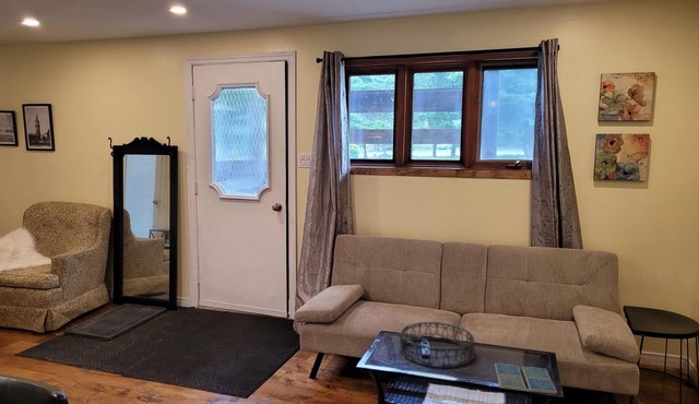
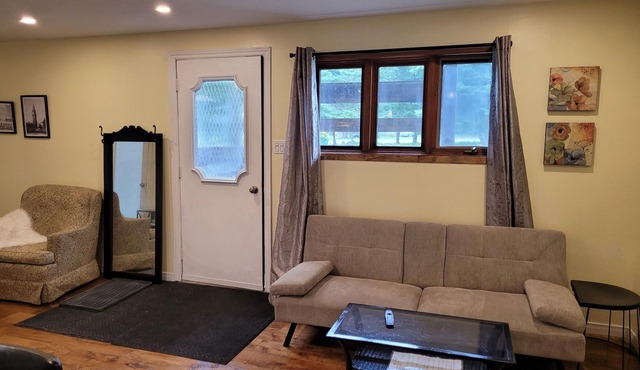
- drink coaster (522, 379)
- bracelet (436, 338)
